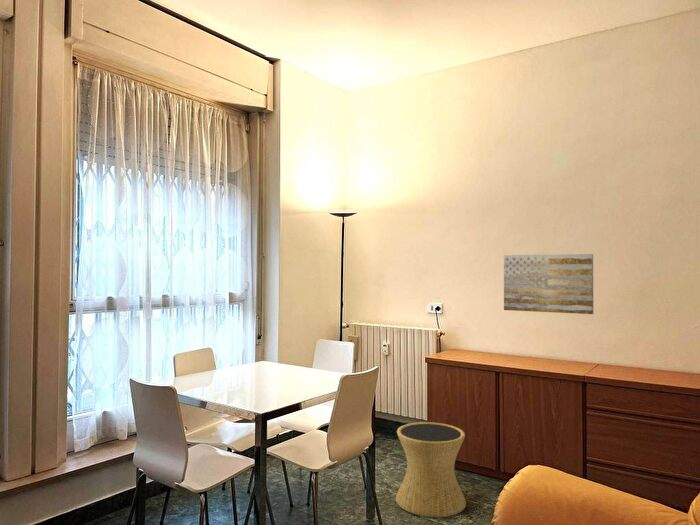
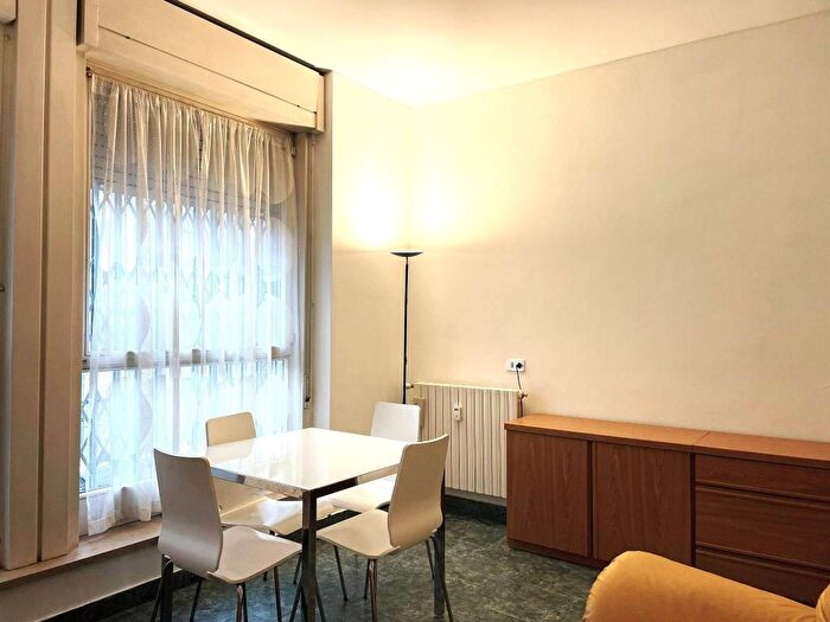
- wall art (546, 283)
- side table (430, 466)
